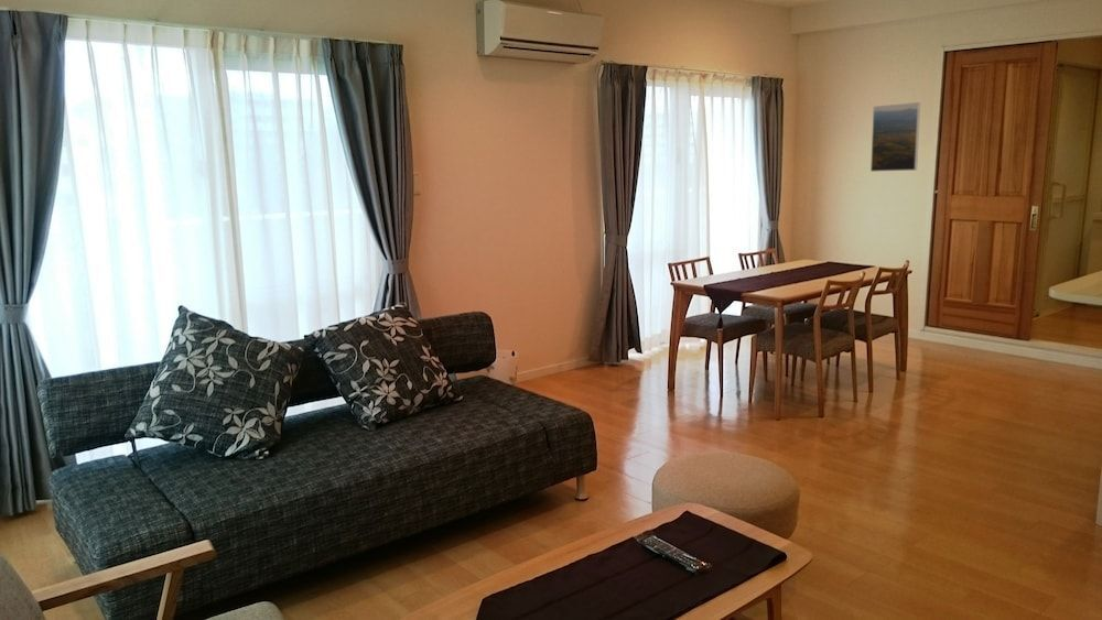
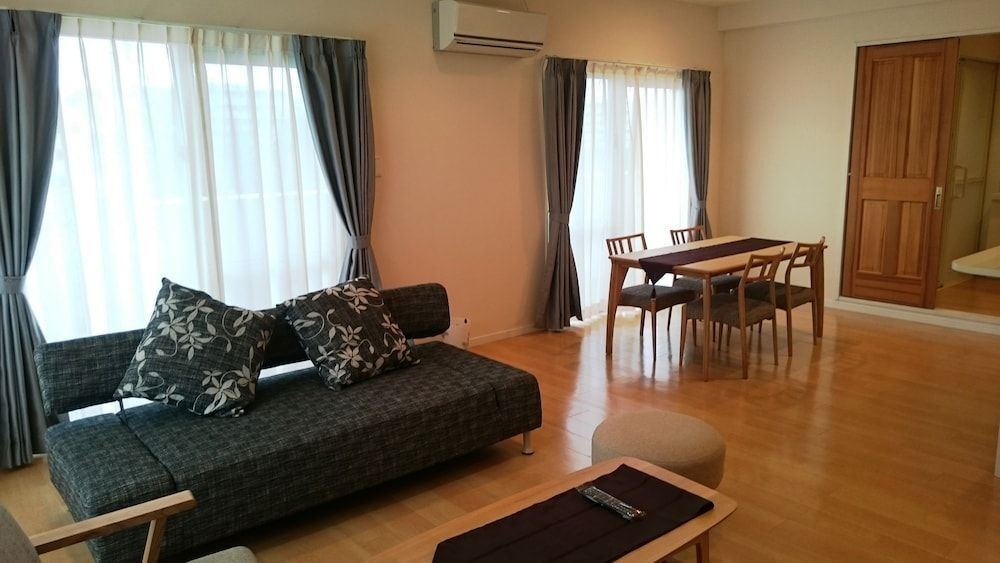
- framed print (895, 138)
